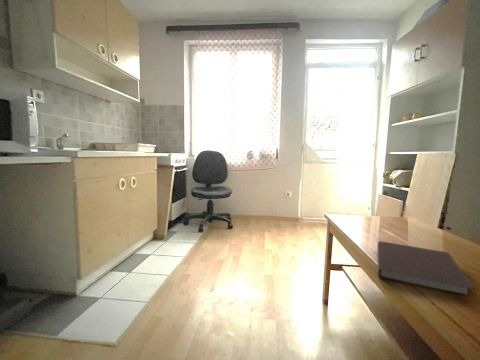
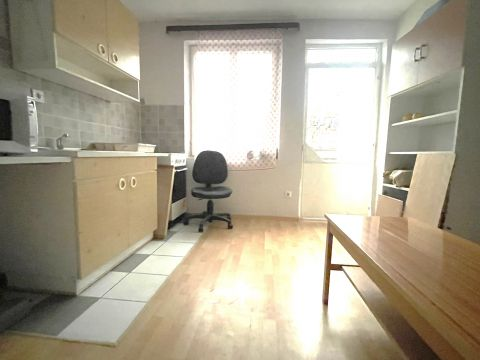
- notebook (416, 264)
